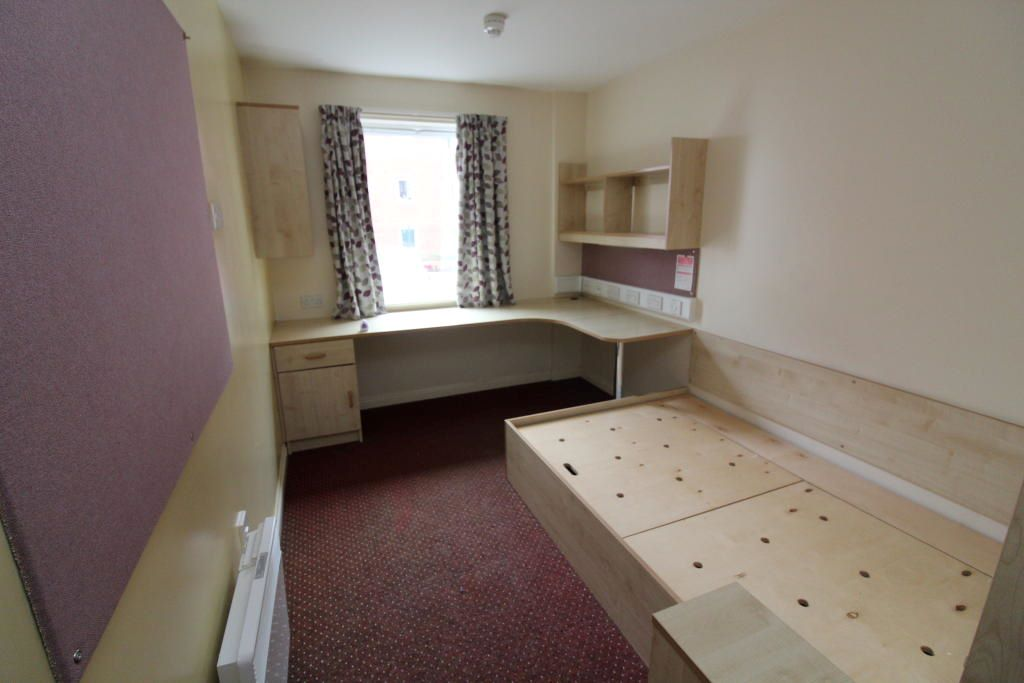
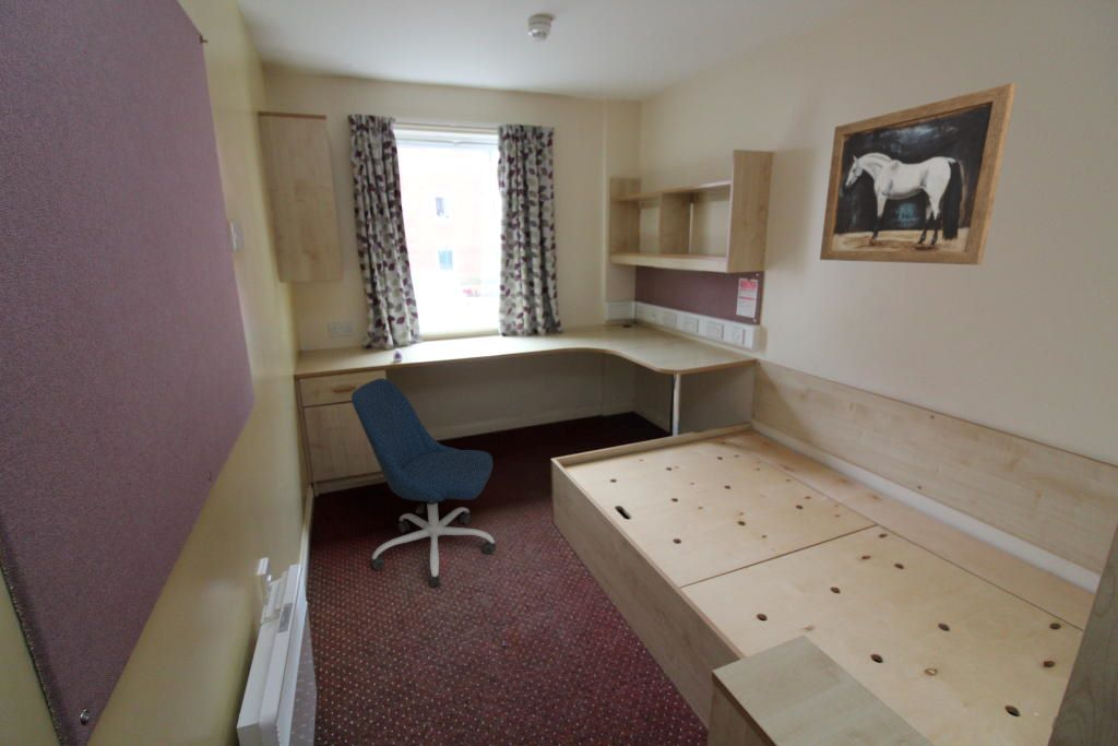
+ office chair (430, 471)
+ wall art (900, 188)
